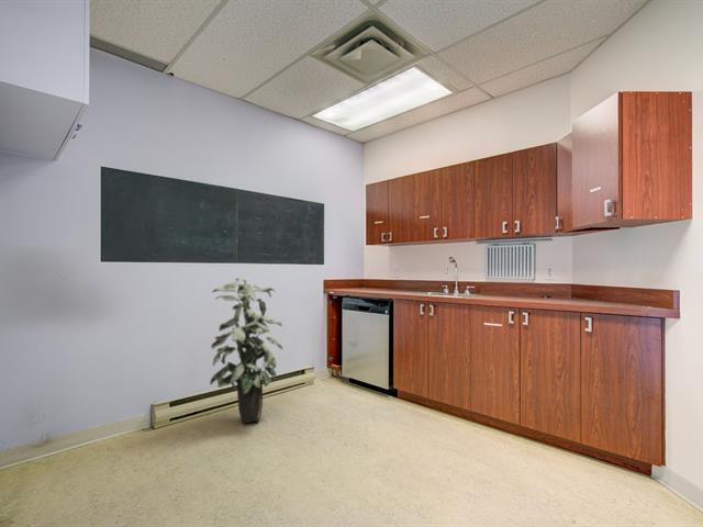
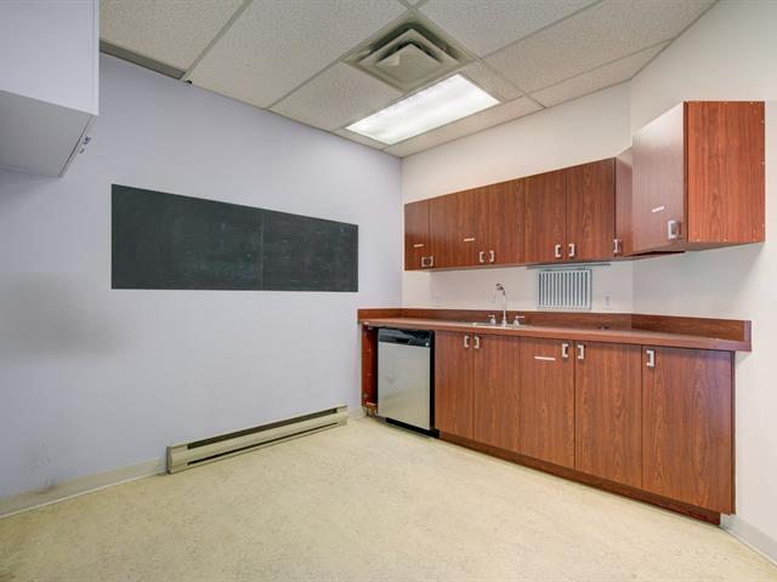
- indoor plant (245, 347)
